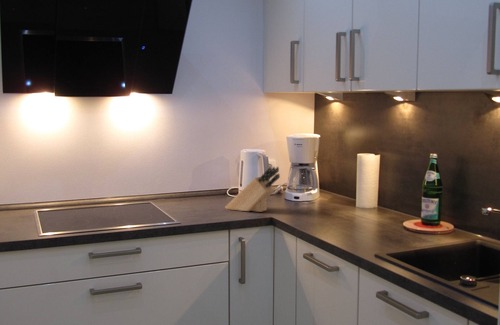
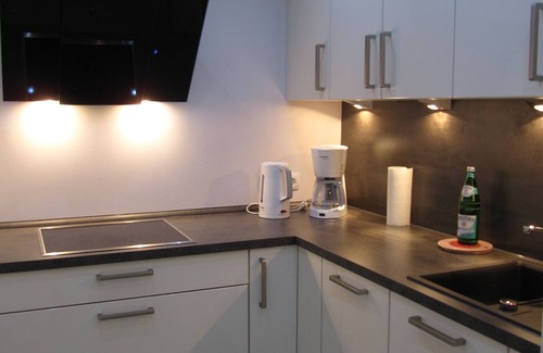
- knife block (253, 187)
